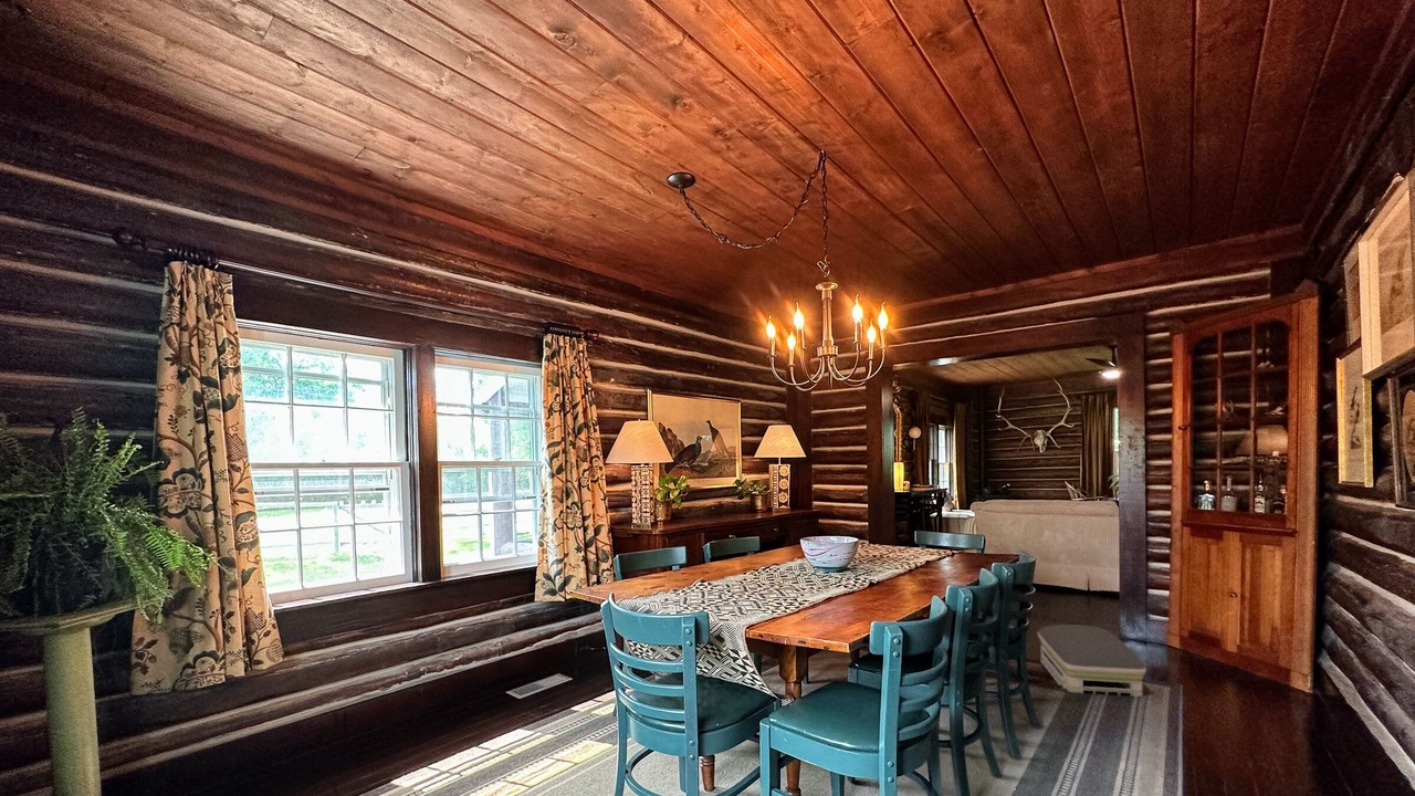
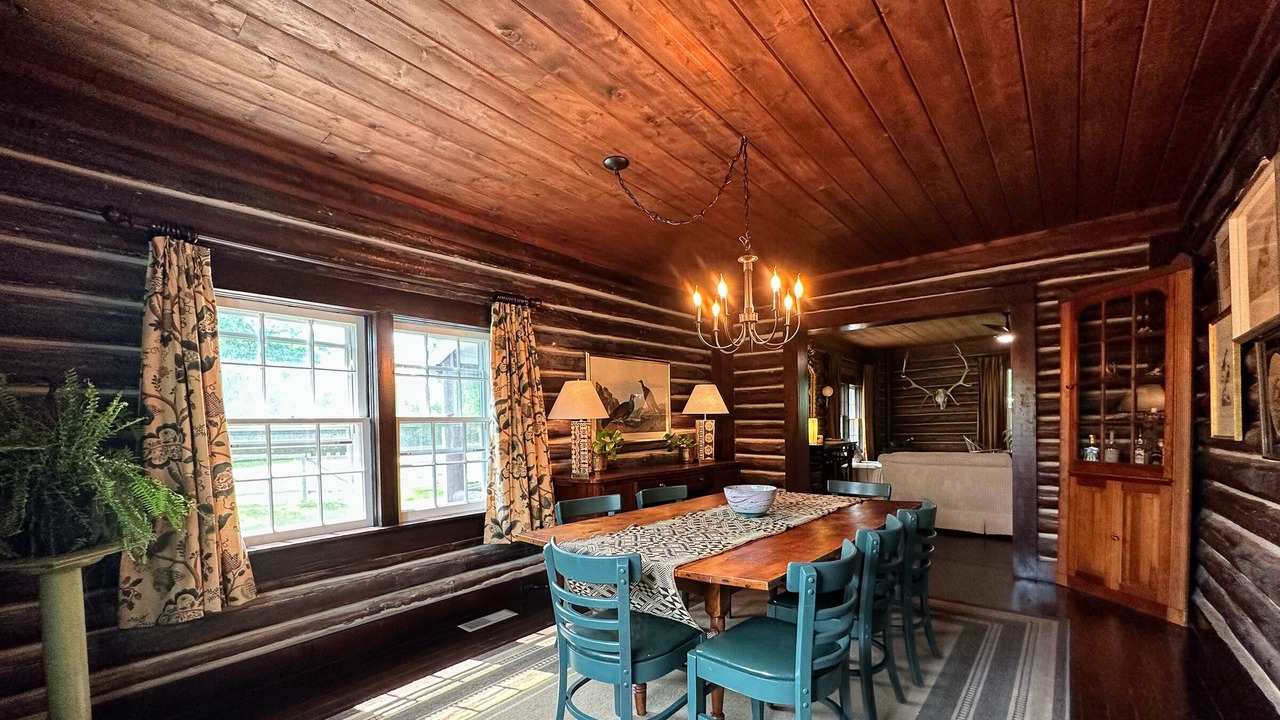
- air purifier (1088, 656)
